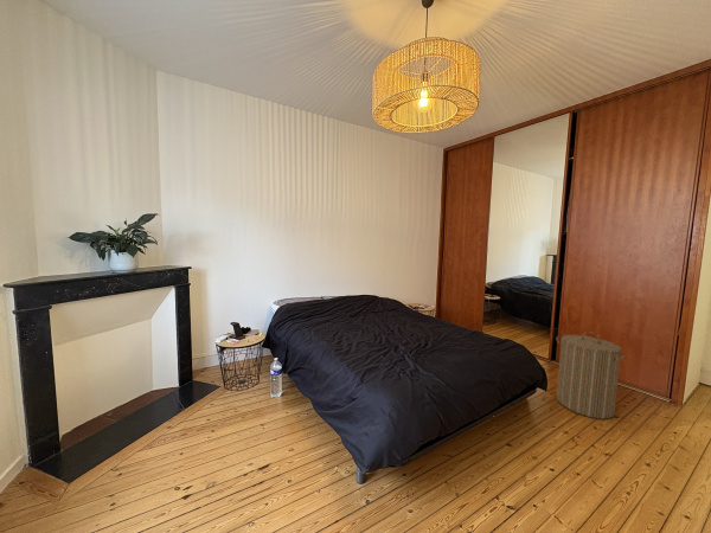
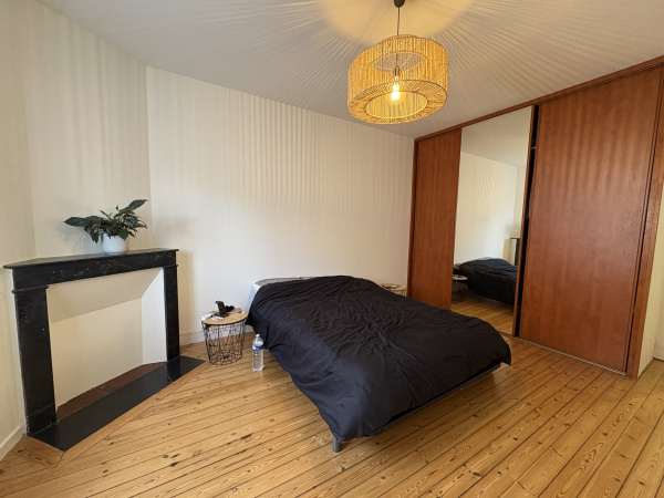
- laundry hamper (587, 368)
